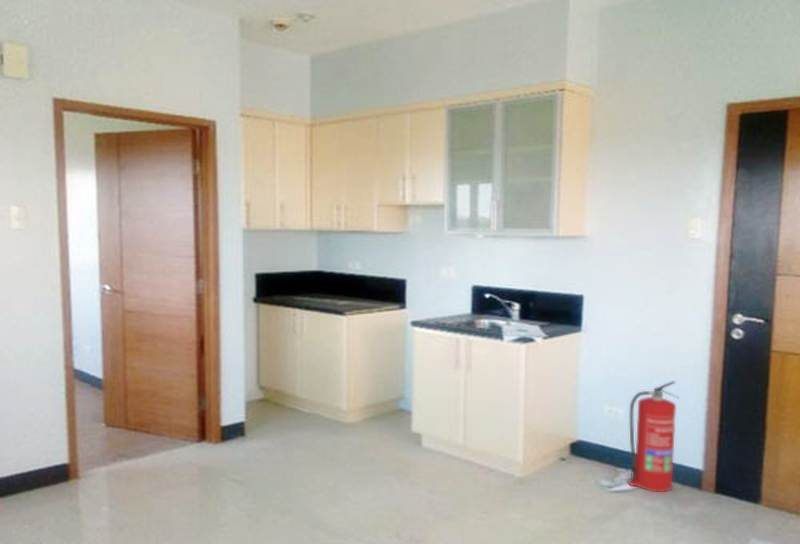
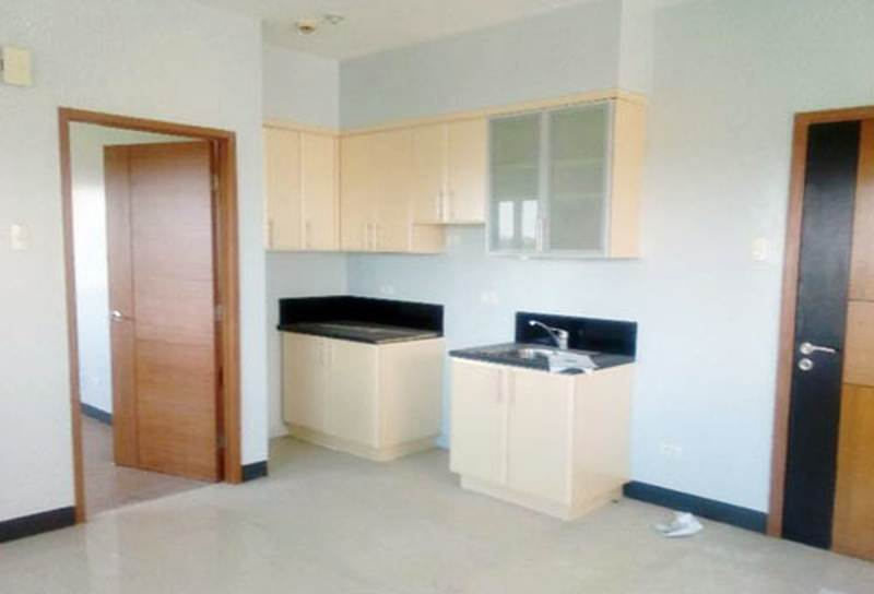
- fire extinguisher (654, 433)
